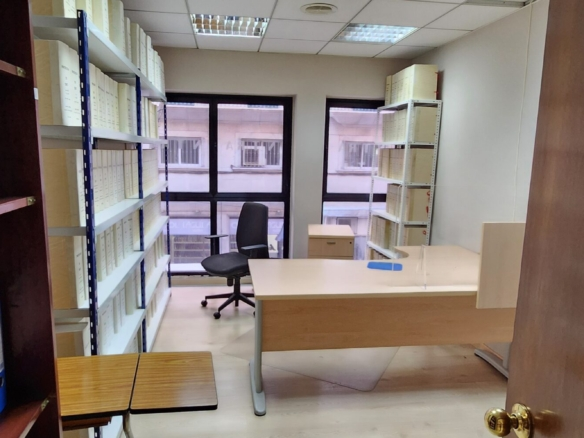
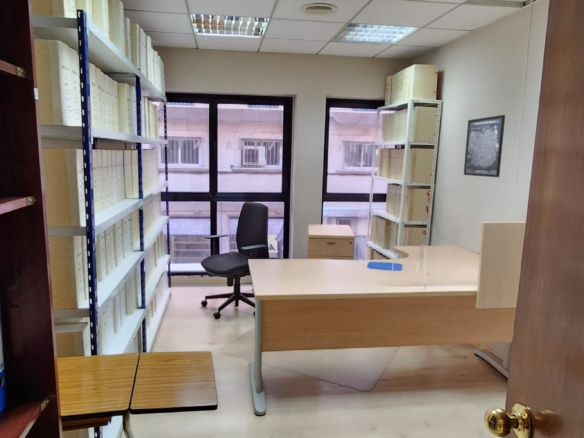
+ wall art (482, 147)
